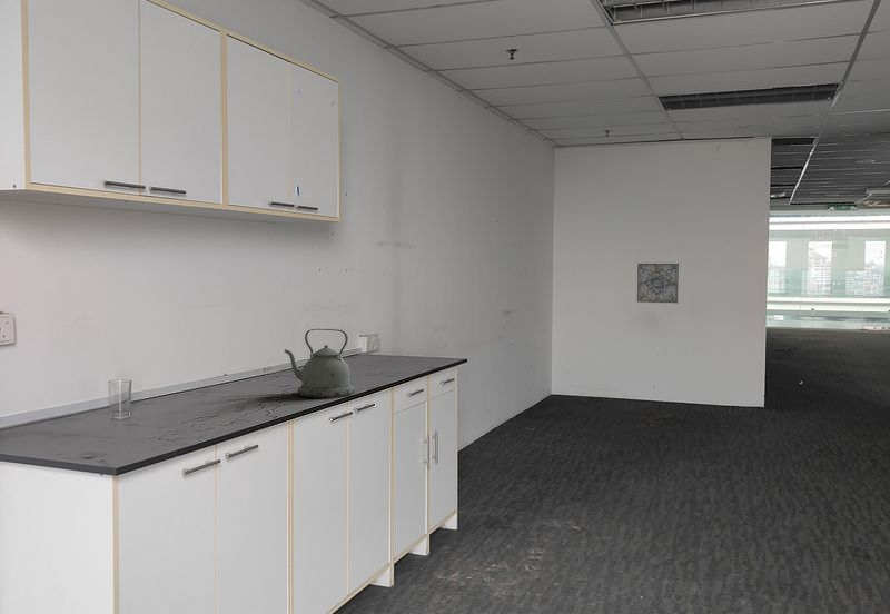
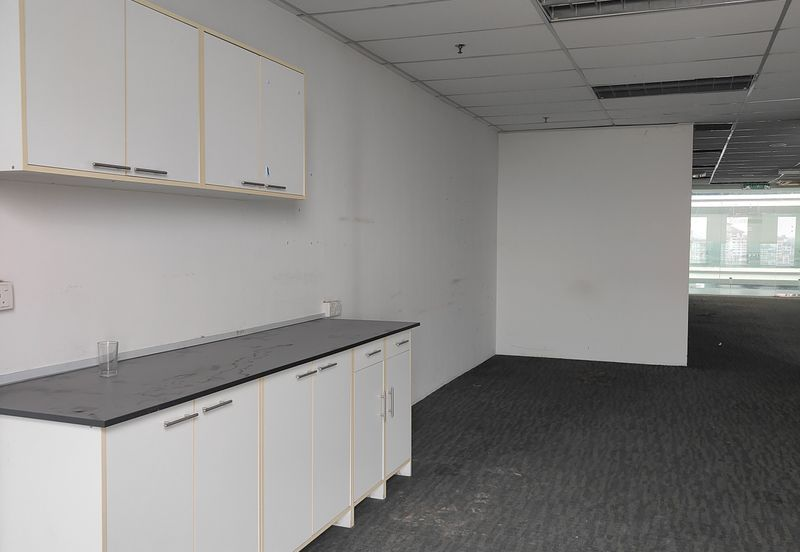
- wall art (657, 283)
- kettle (322, 360)
